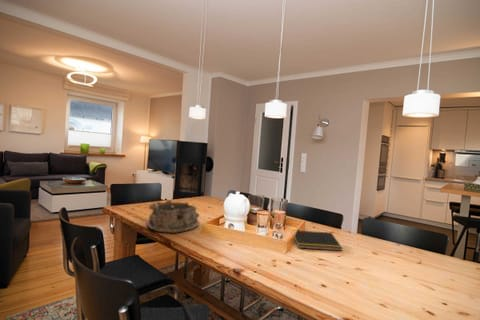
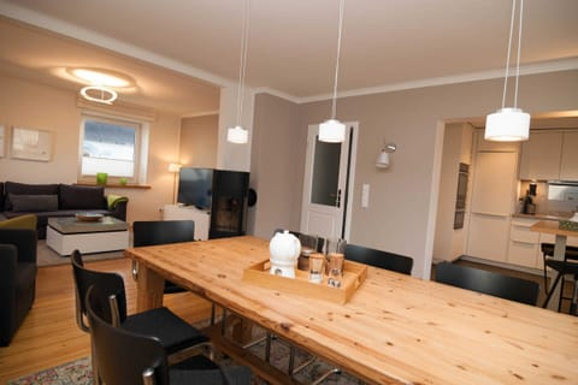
- notepad (315, 239)
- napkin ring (174, 213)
